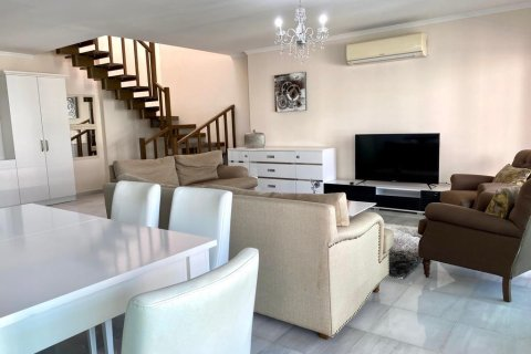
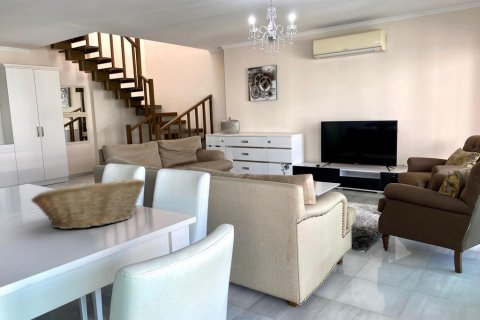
+ fruit basket (92, 199)
